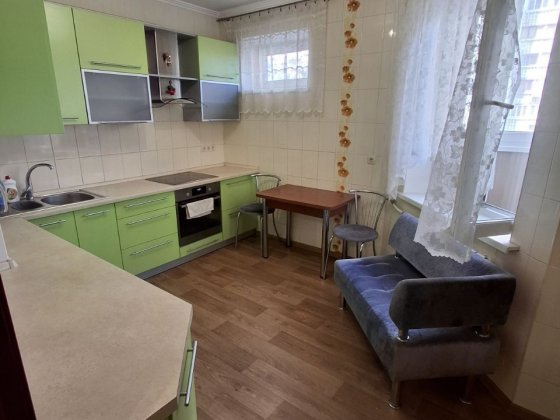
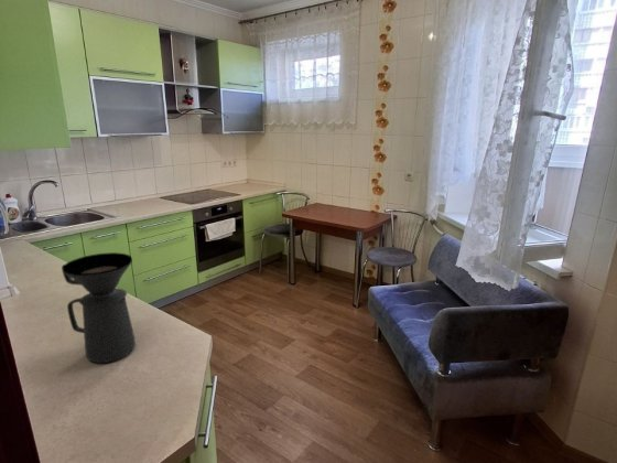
+ coffee maker (105, 308)
